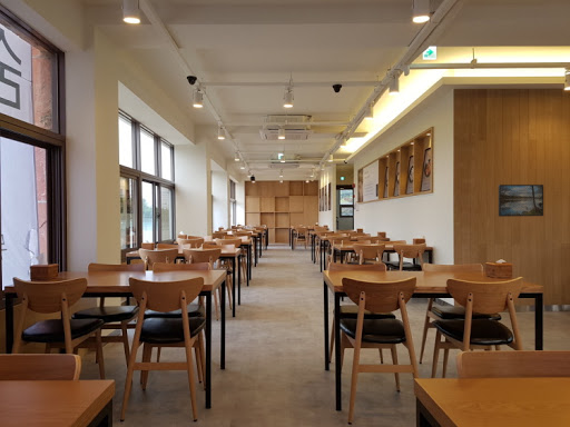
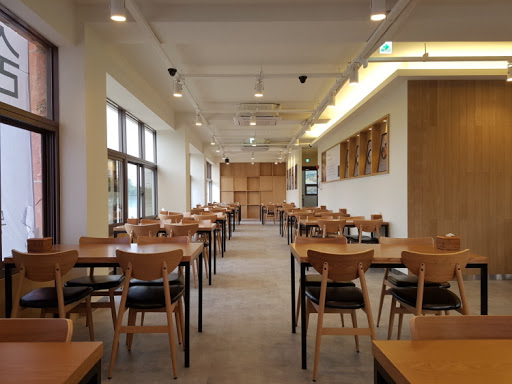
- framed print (521, 200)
